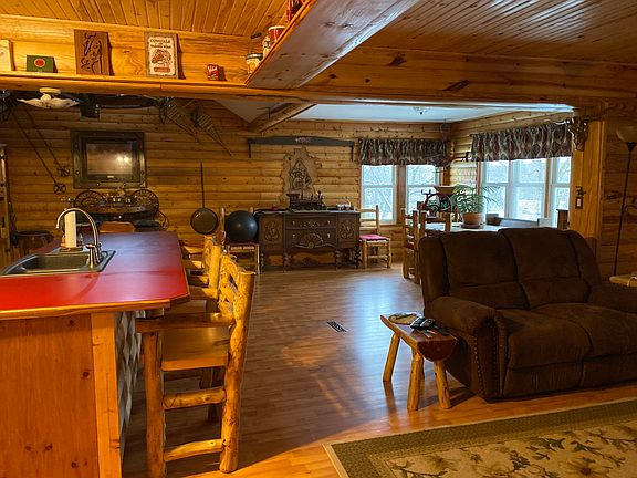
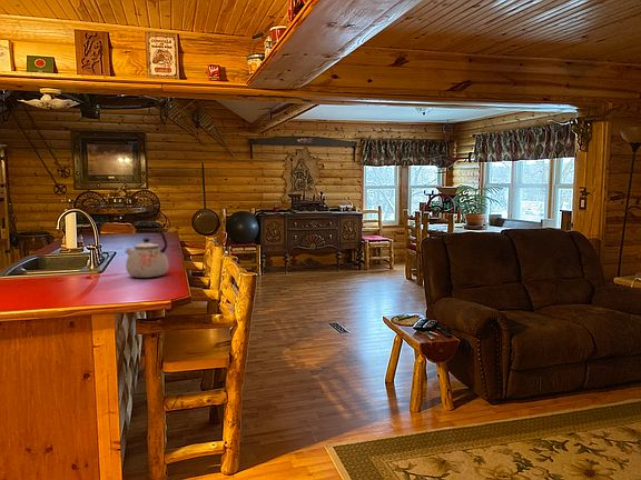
+ kettle (146, 252)
